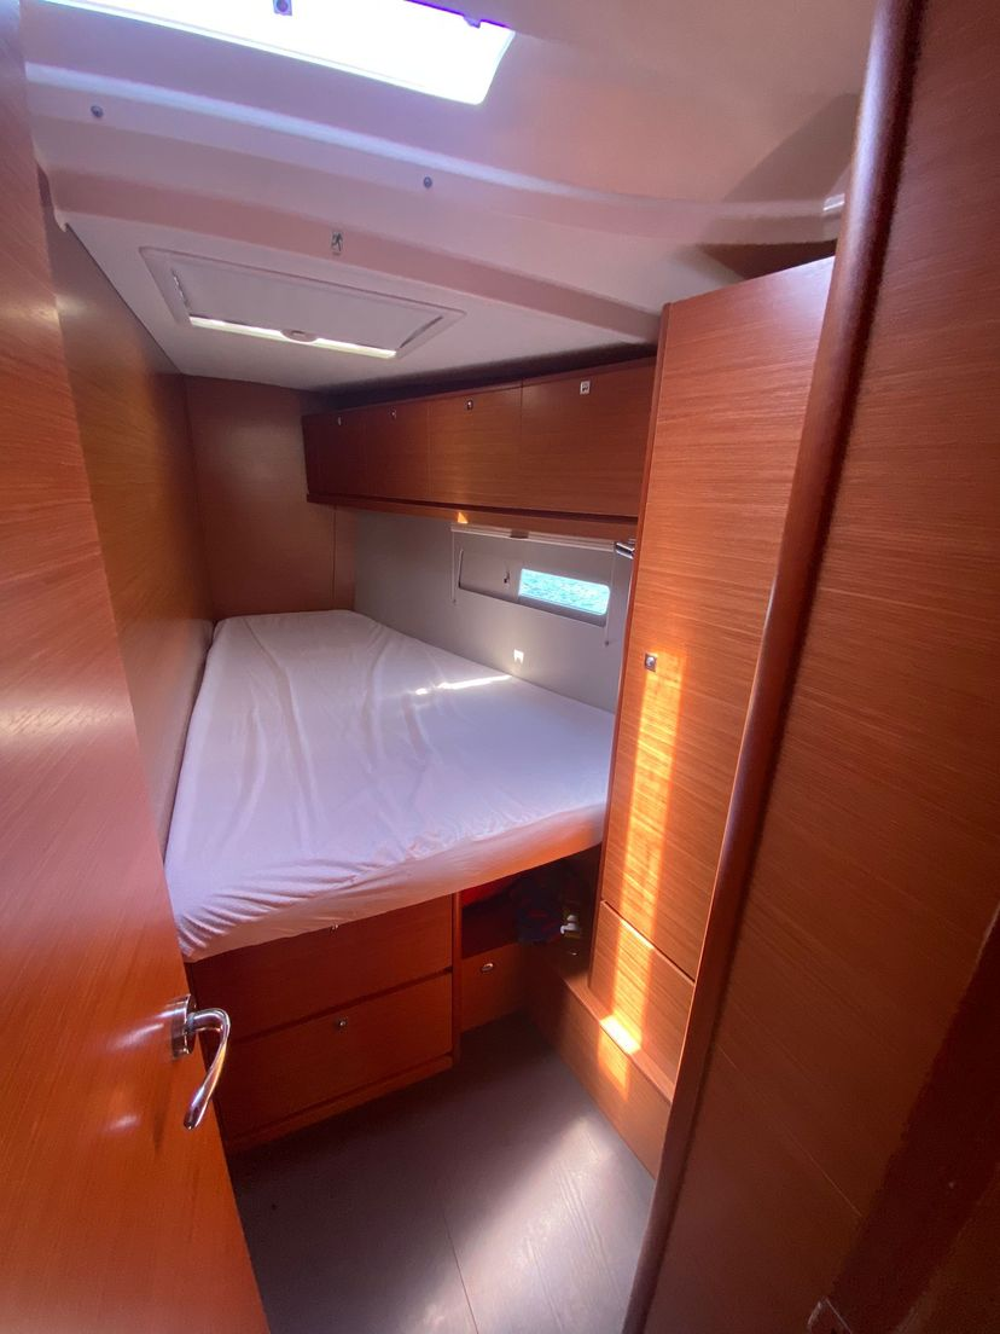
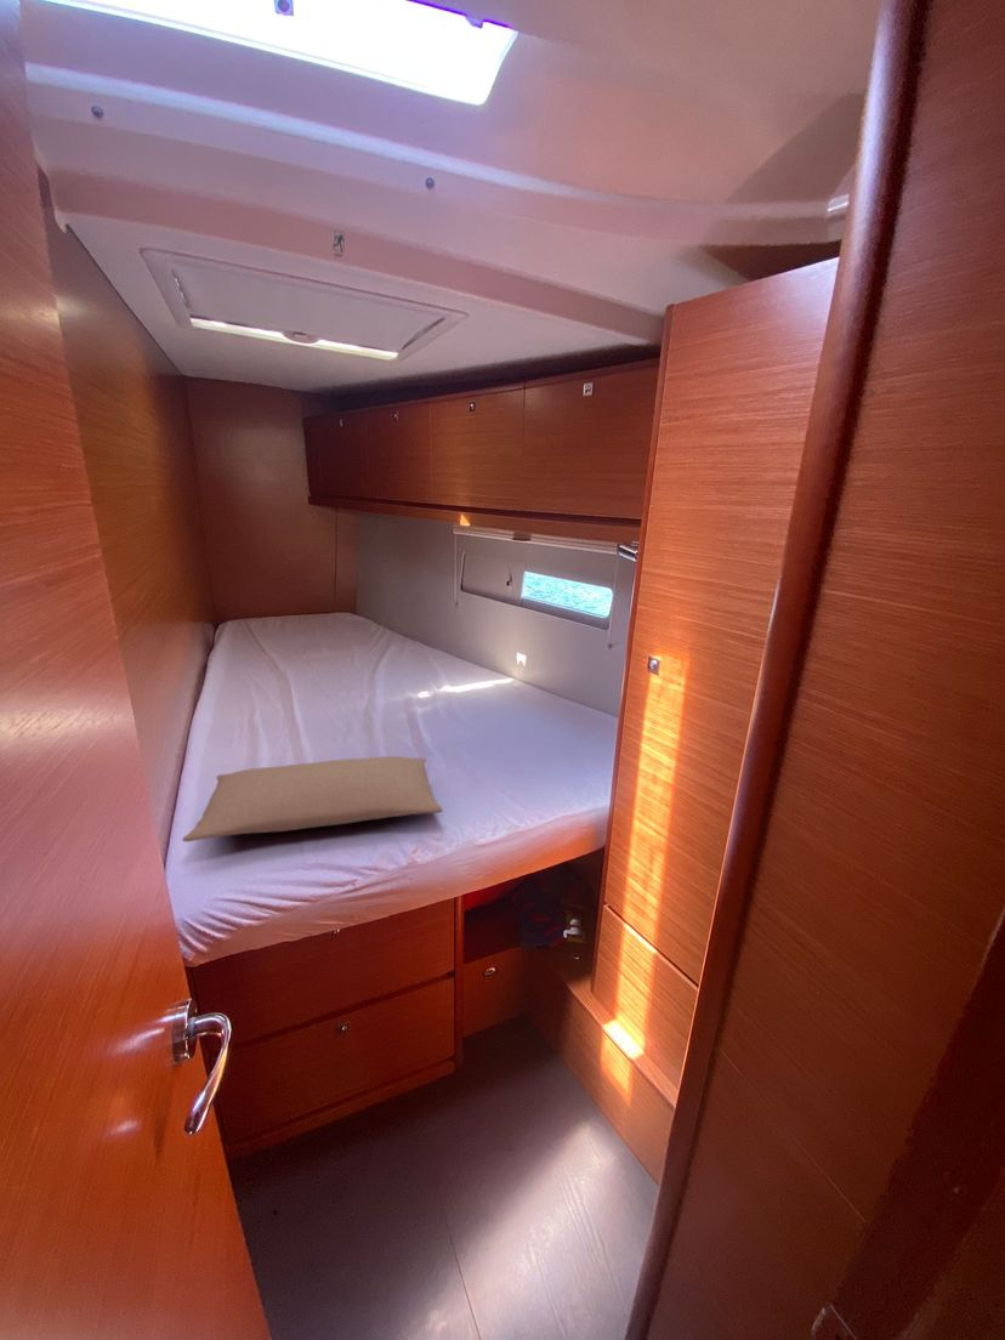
+ pillow (324, 793)
